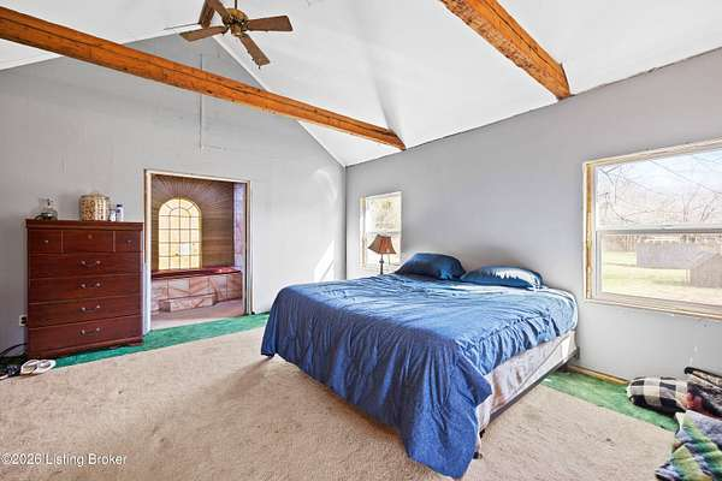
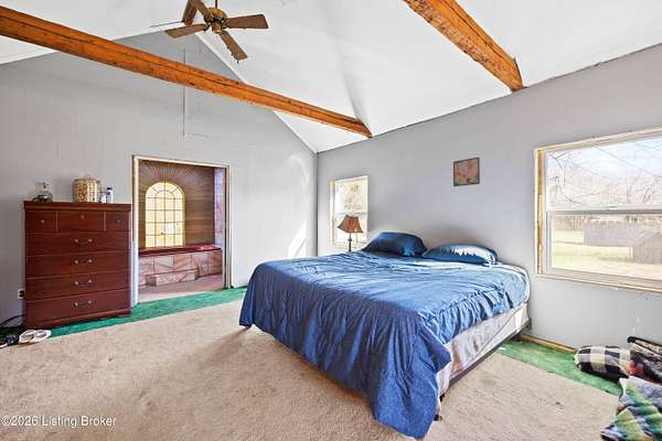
+ wall art (466, 172)
